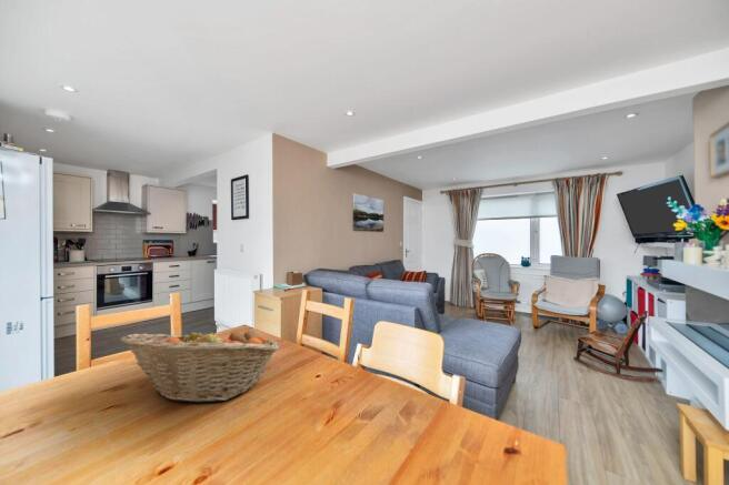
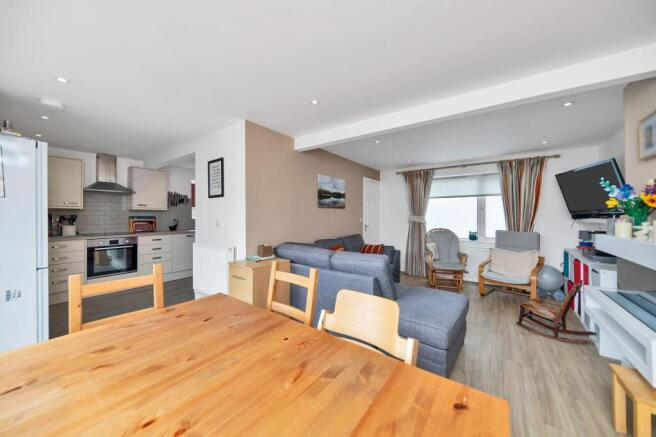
- fruit basket (206, 353)
